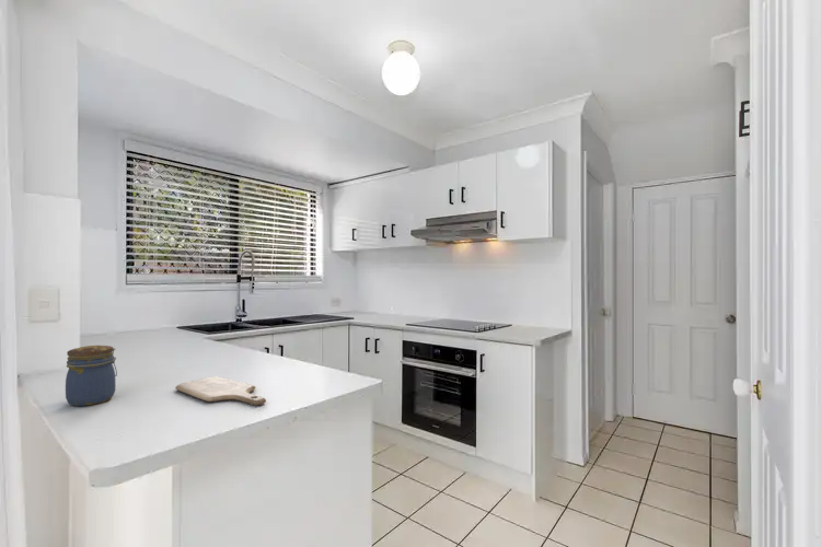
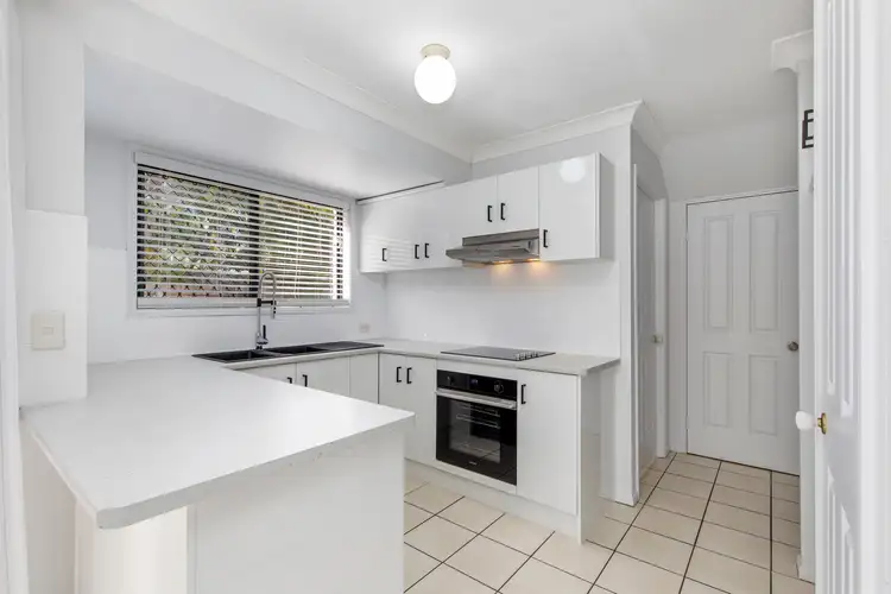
- jar (93, 373)
- cutting board (226, 391)
